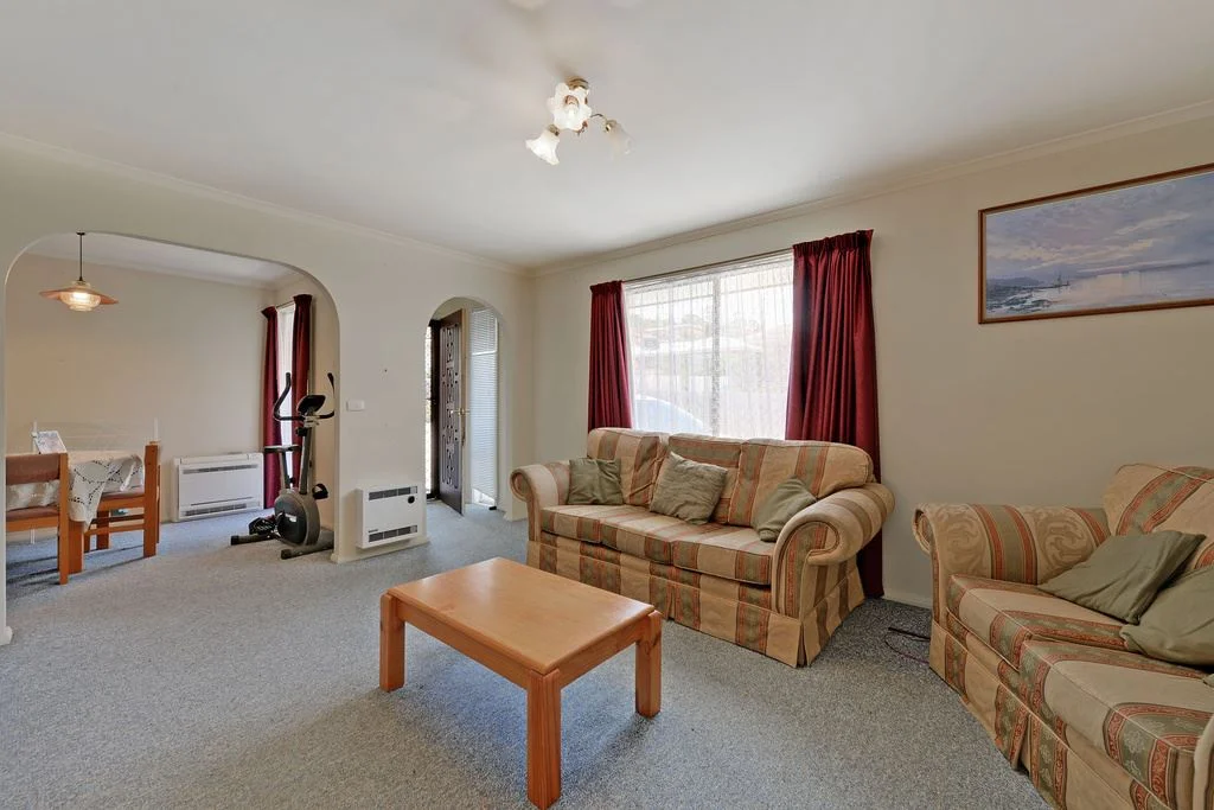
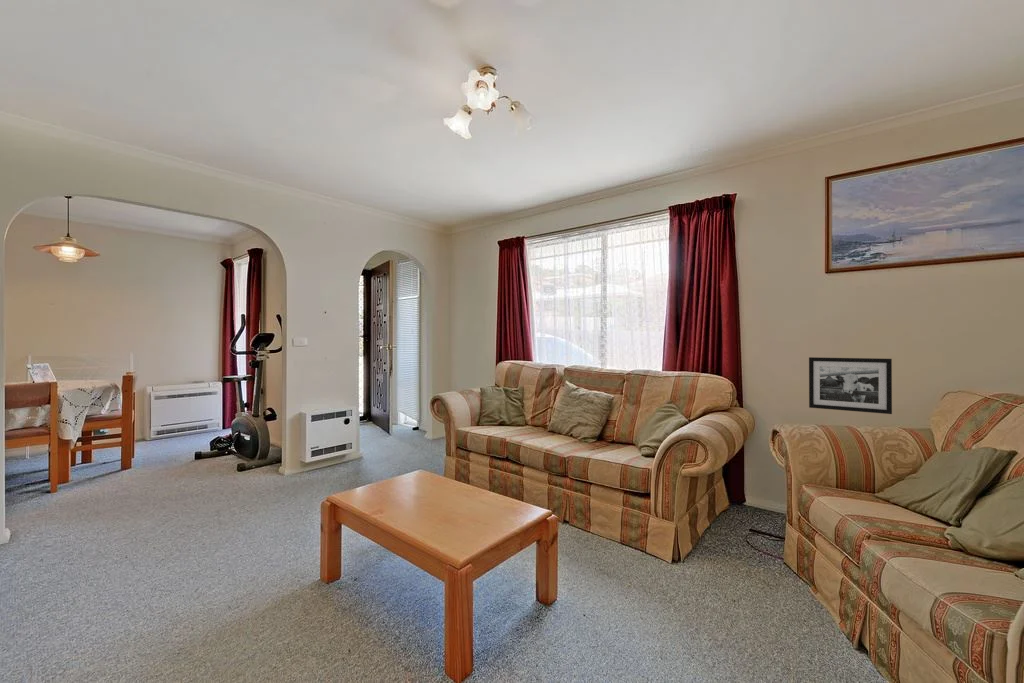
+ picture frame (848, 384)
